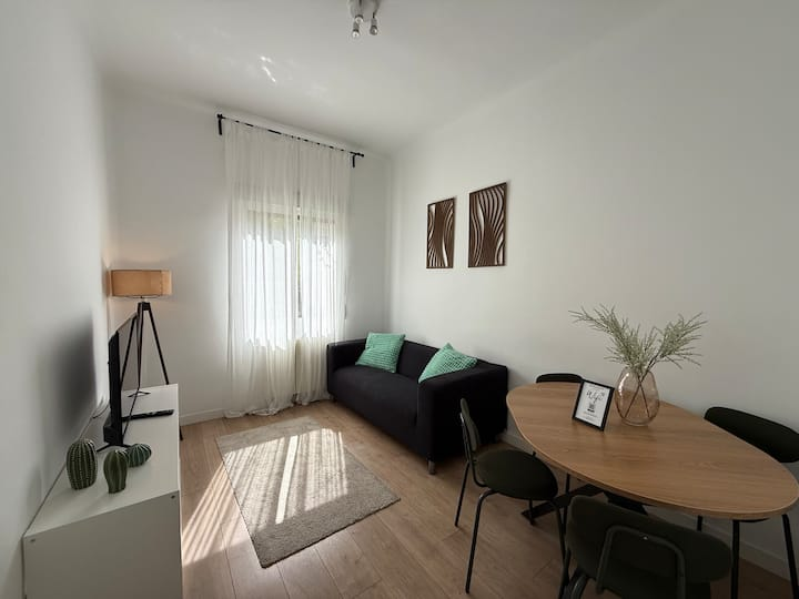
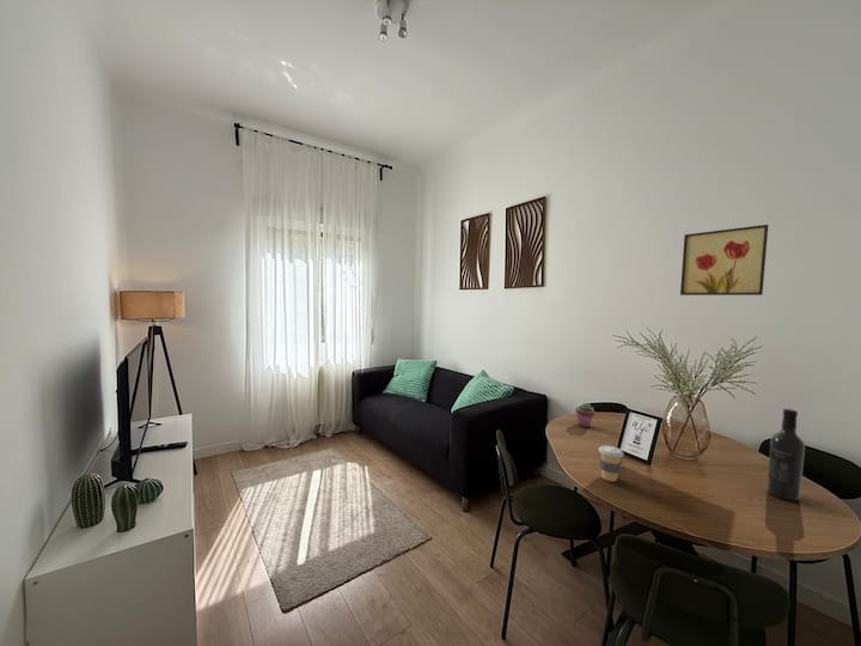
+ potted succulent (585, 414)
+ wall art (721, 262)
+ coffee cup (610, 463)
+ wine bottle (786, 452)
